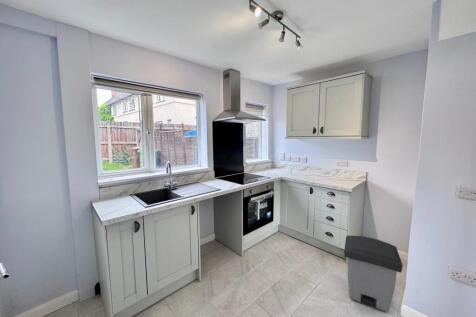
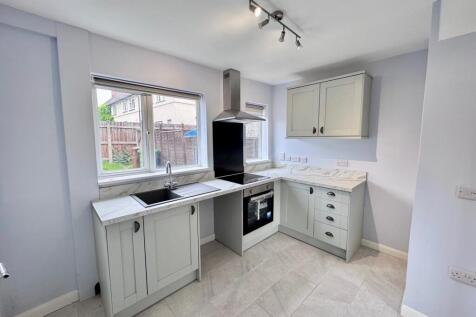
- trash can (369, 270)
